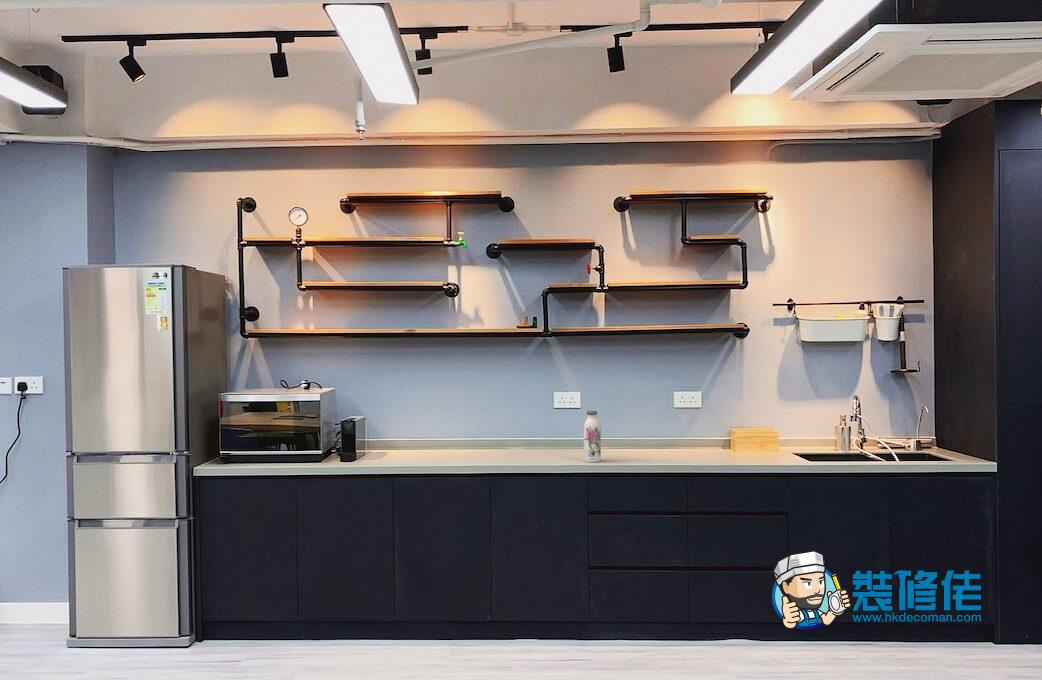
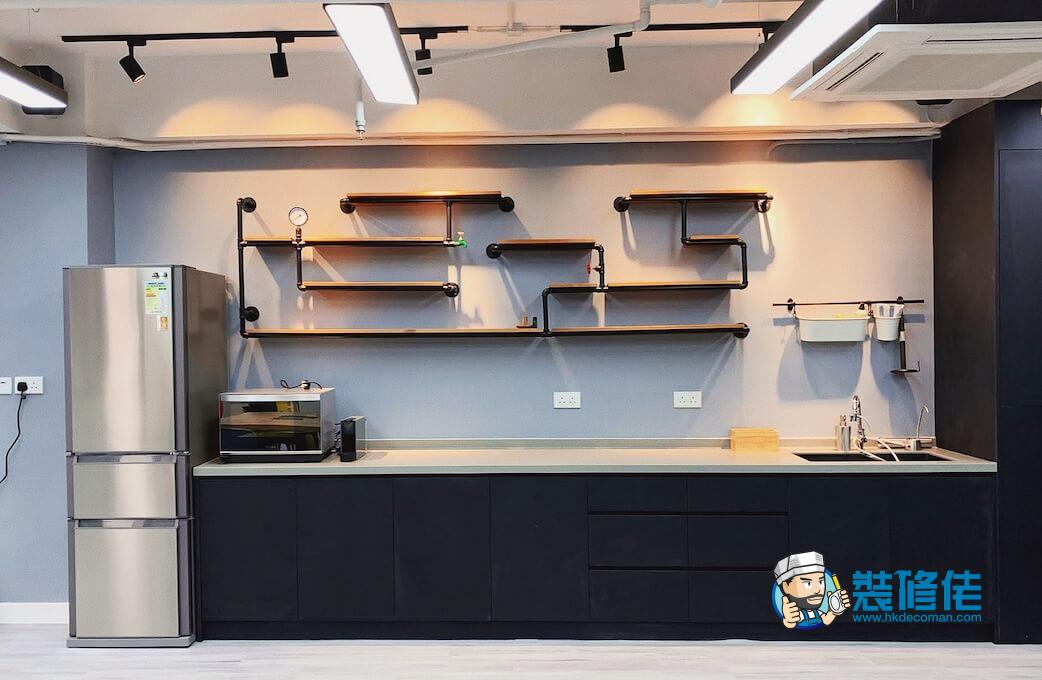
- water bottle (592, 436)
